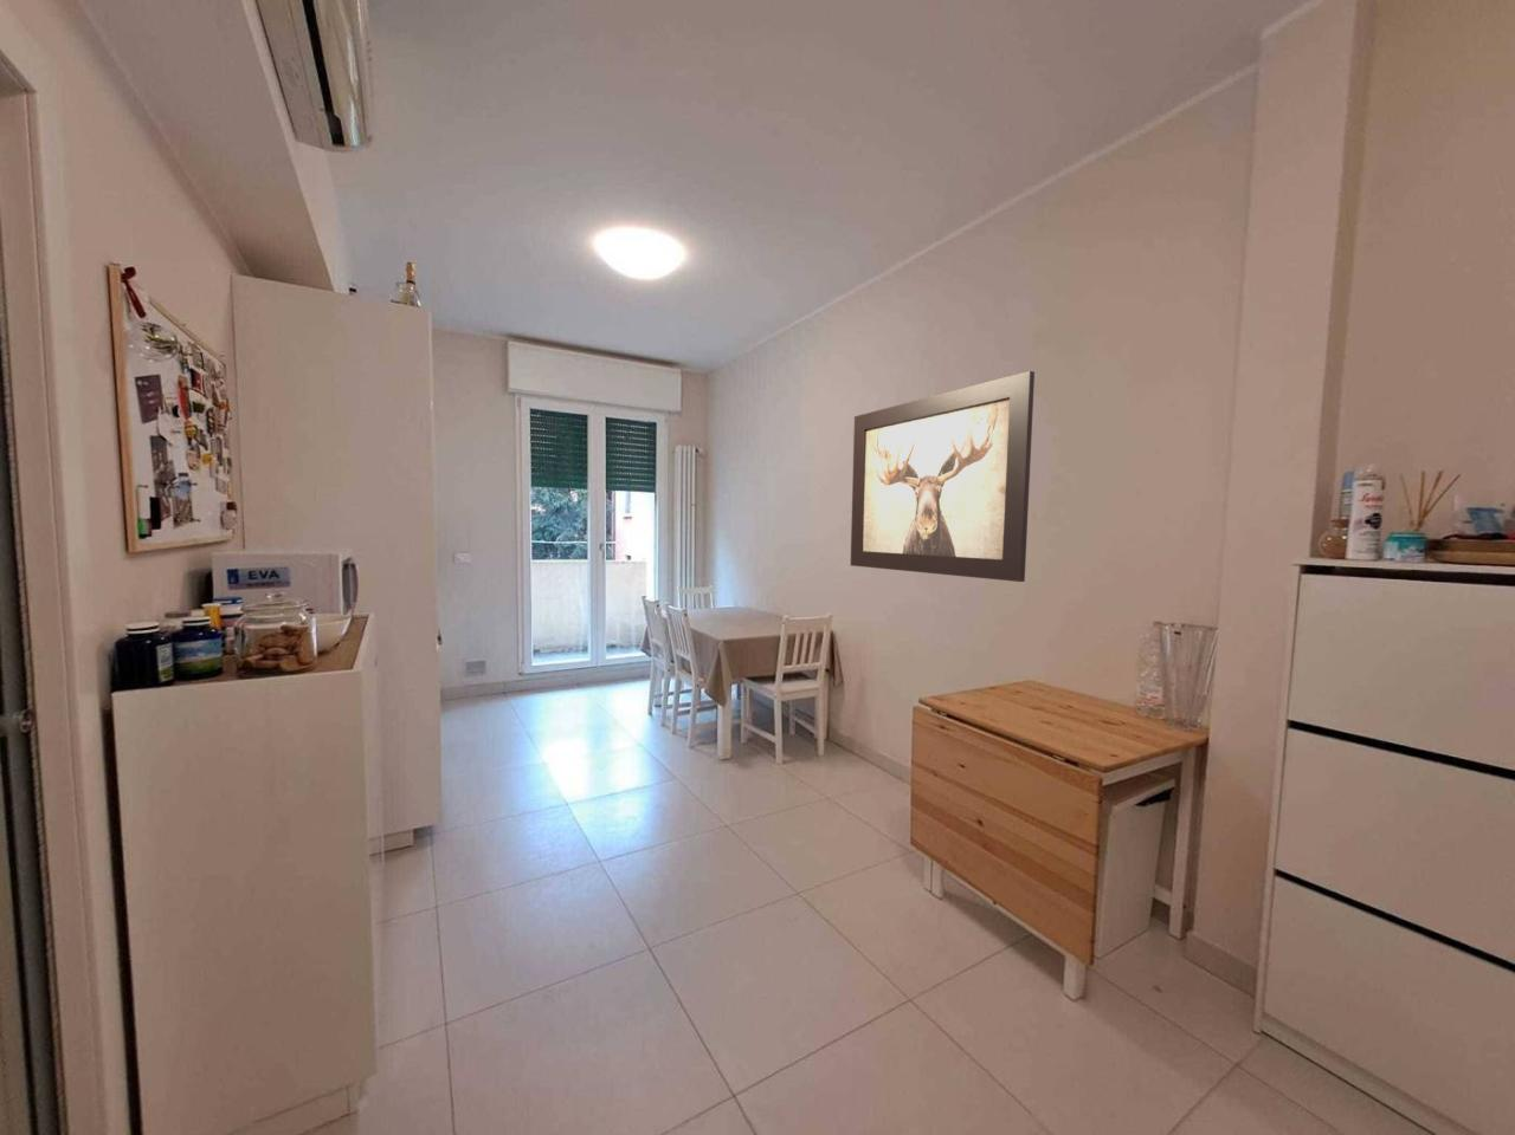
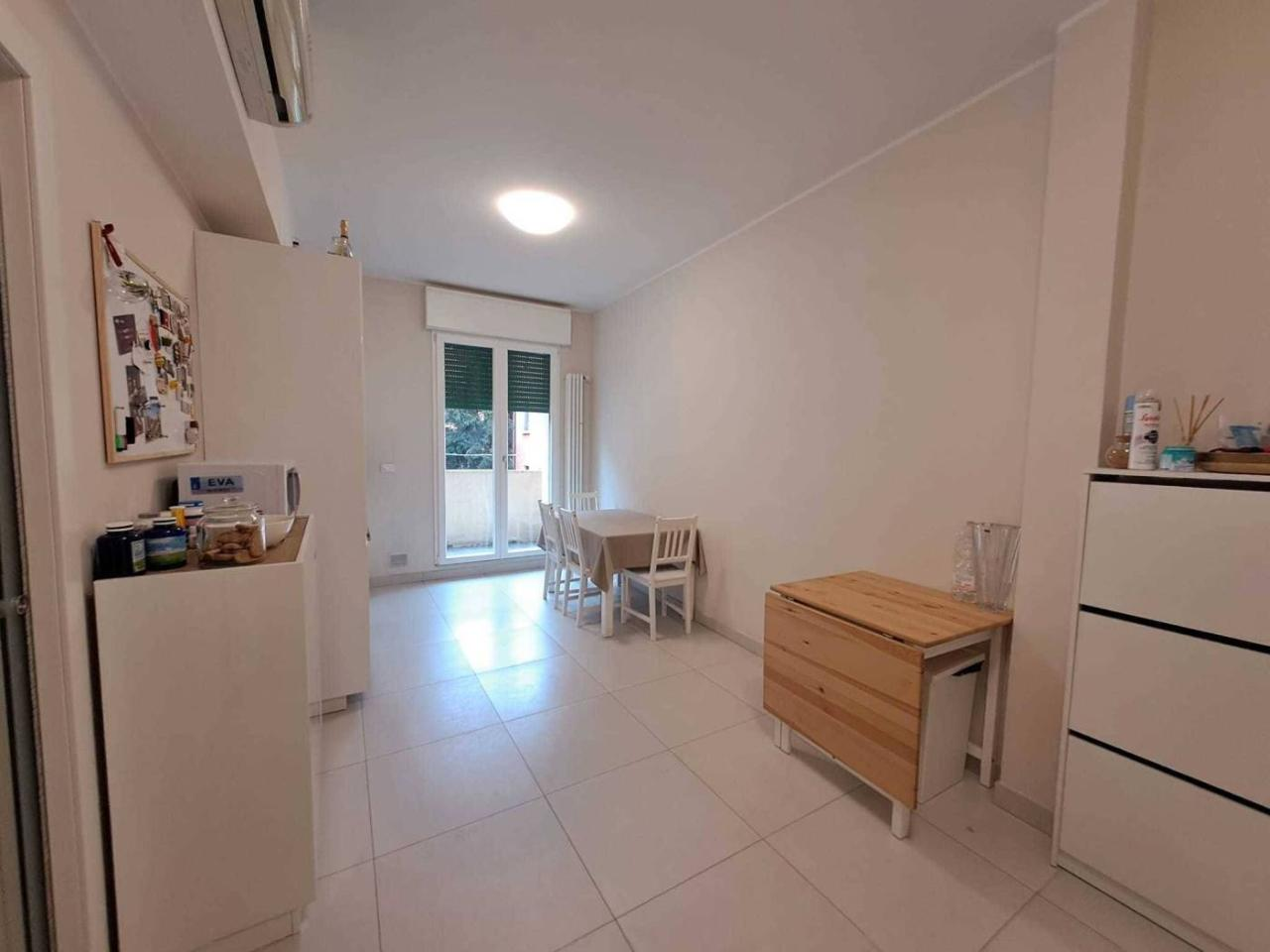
- wall art (926, 486)
